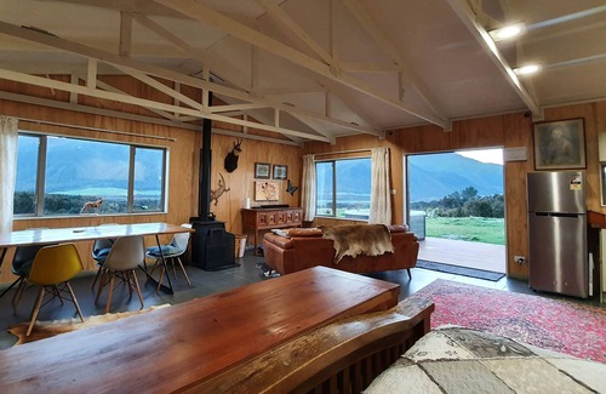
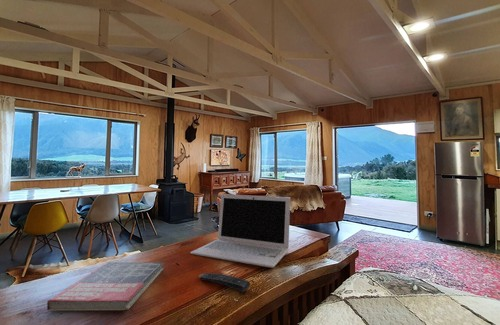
+ book (115, 281)
+ remote control (222, 280)
+ laptop (242, 224)
